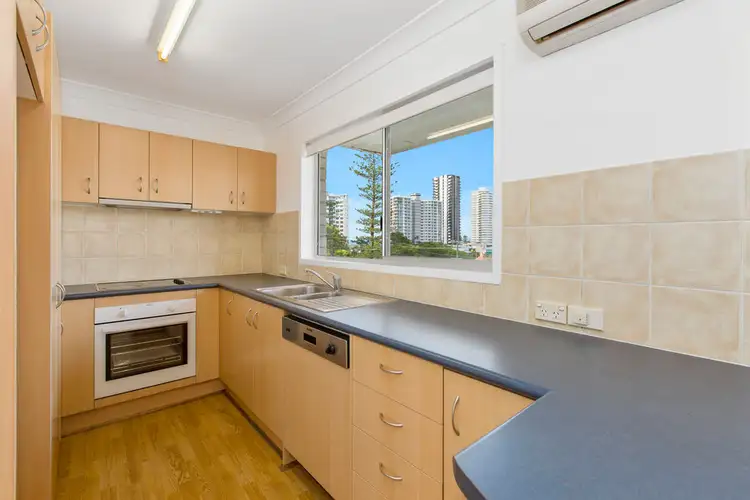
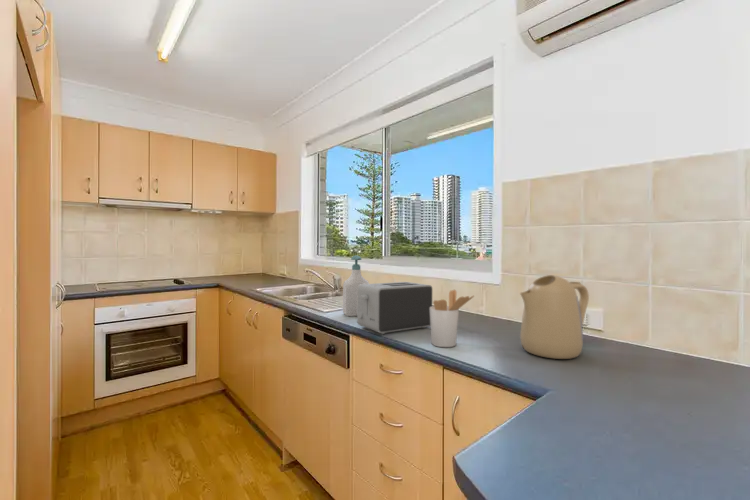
+ soap bottle (356, 285)
+ utensil holder (450, 318)
+ toaster (392, 306)
+ kettle (553, 313)
